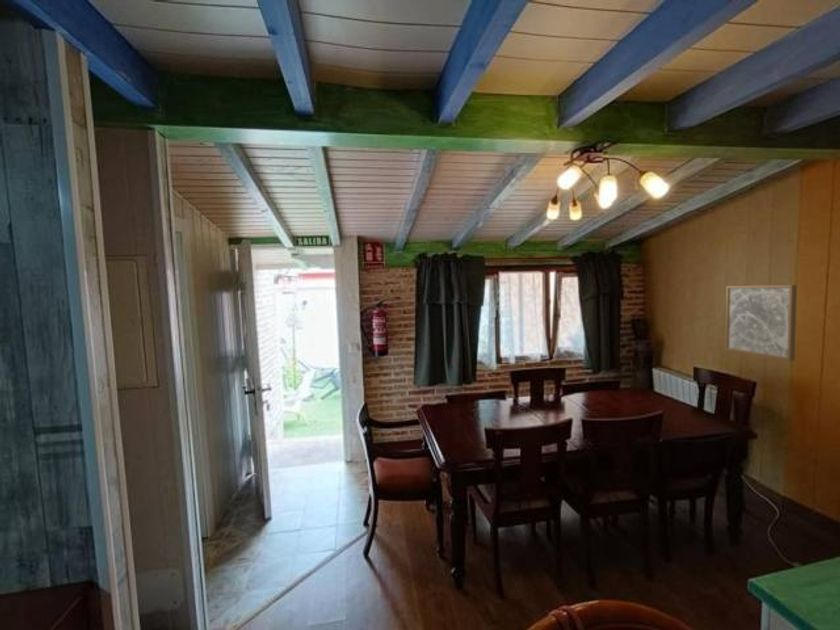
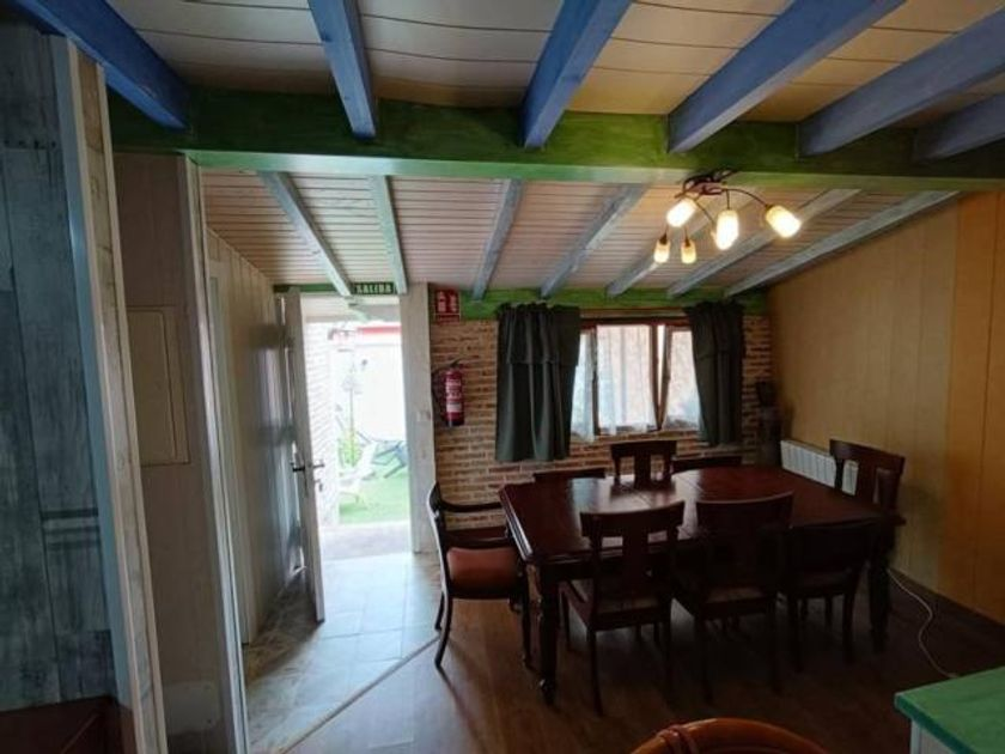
- wall art (757, 320)
